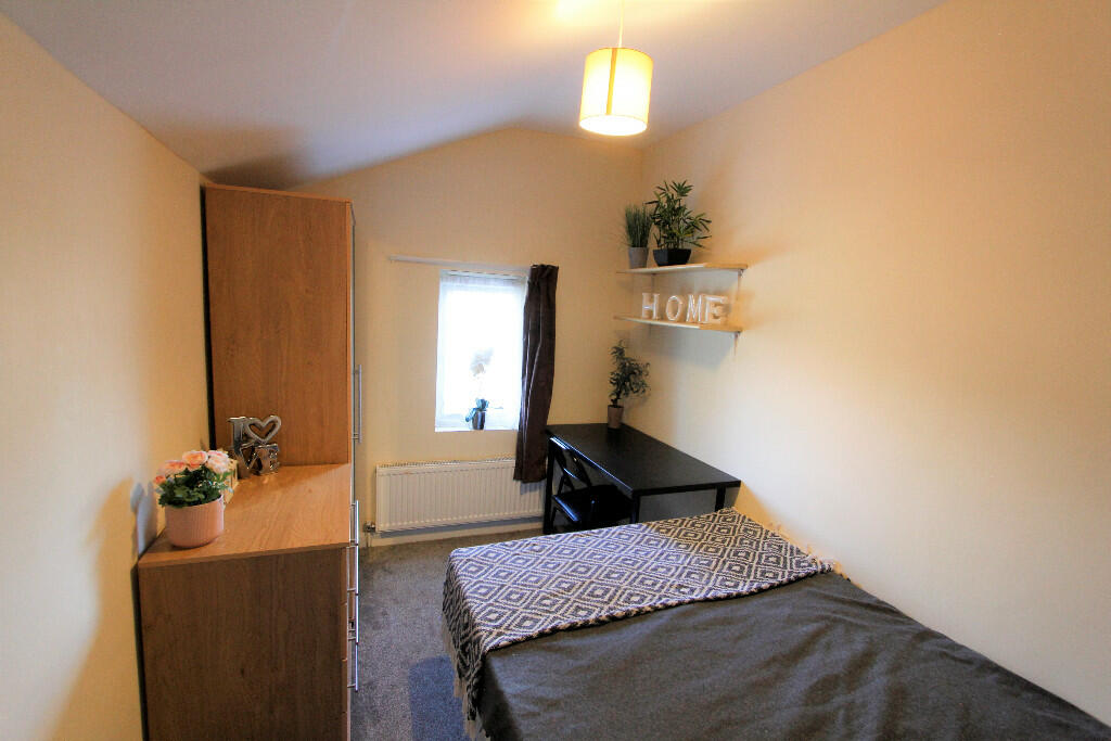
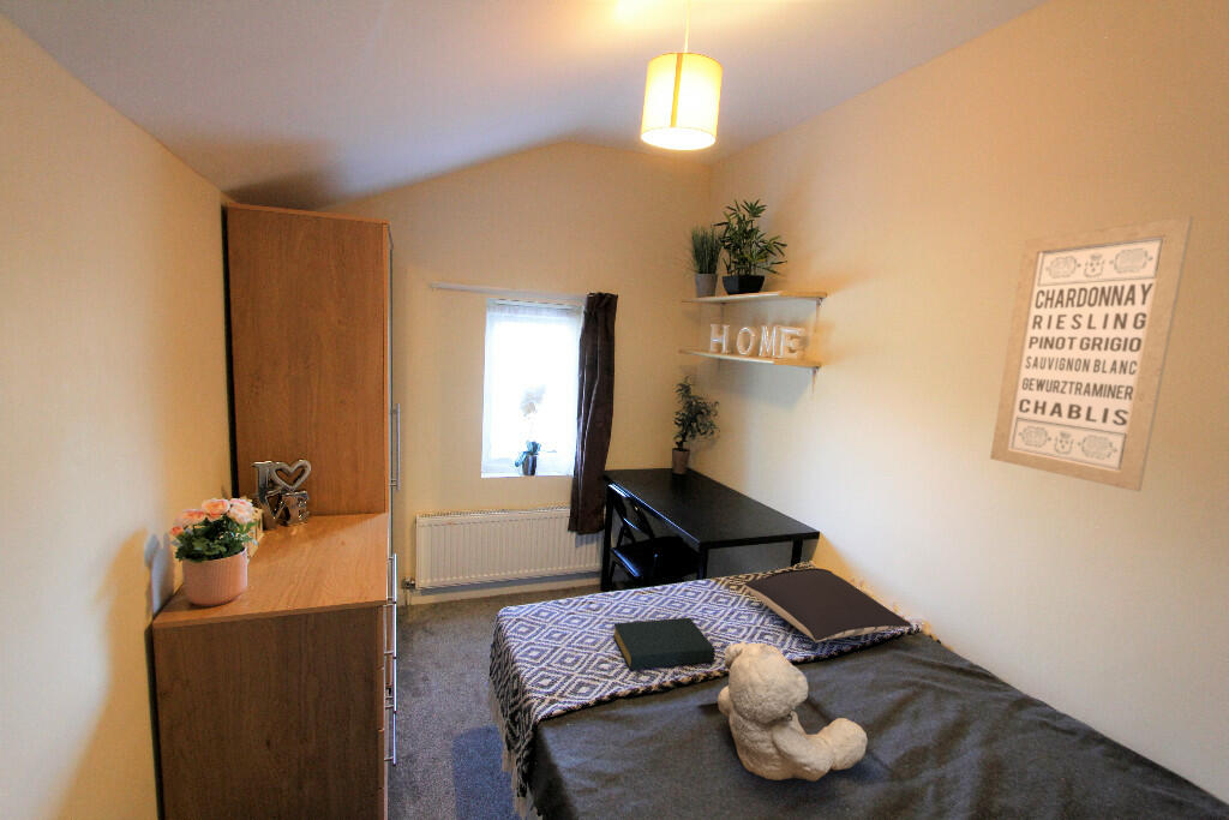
+ pillow (822, 603)
+ teddy bear (781, 696)
+ wall art (1077, 354)
+ hardback book (661, 641)
